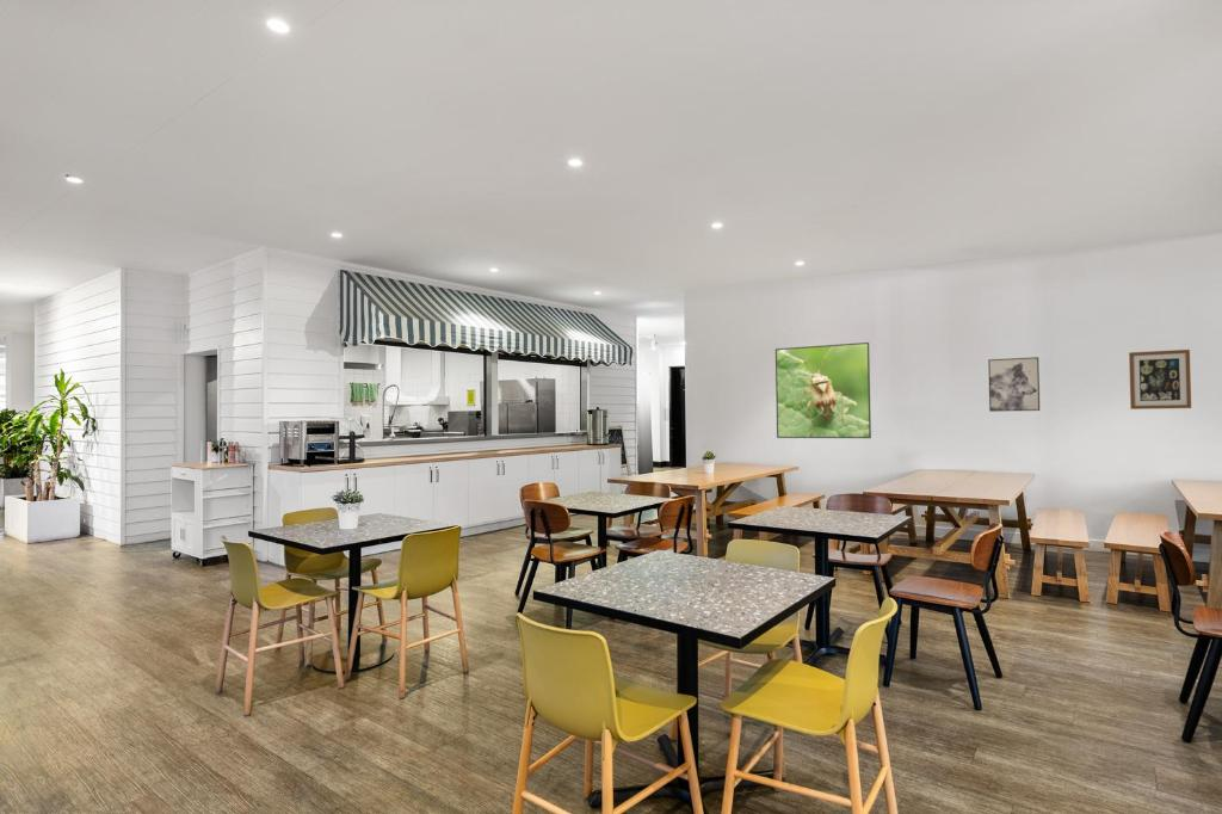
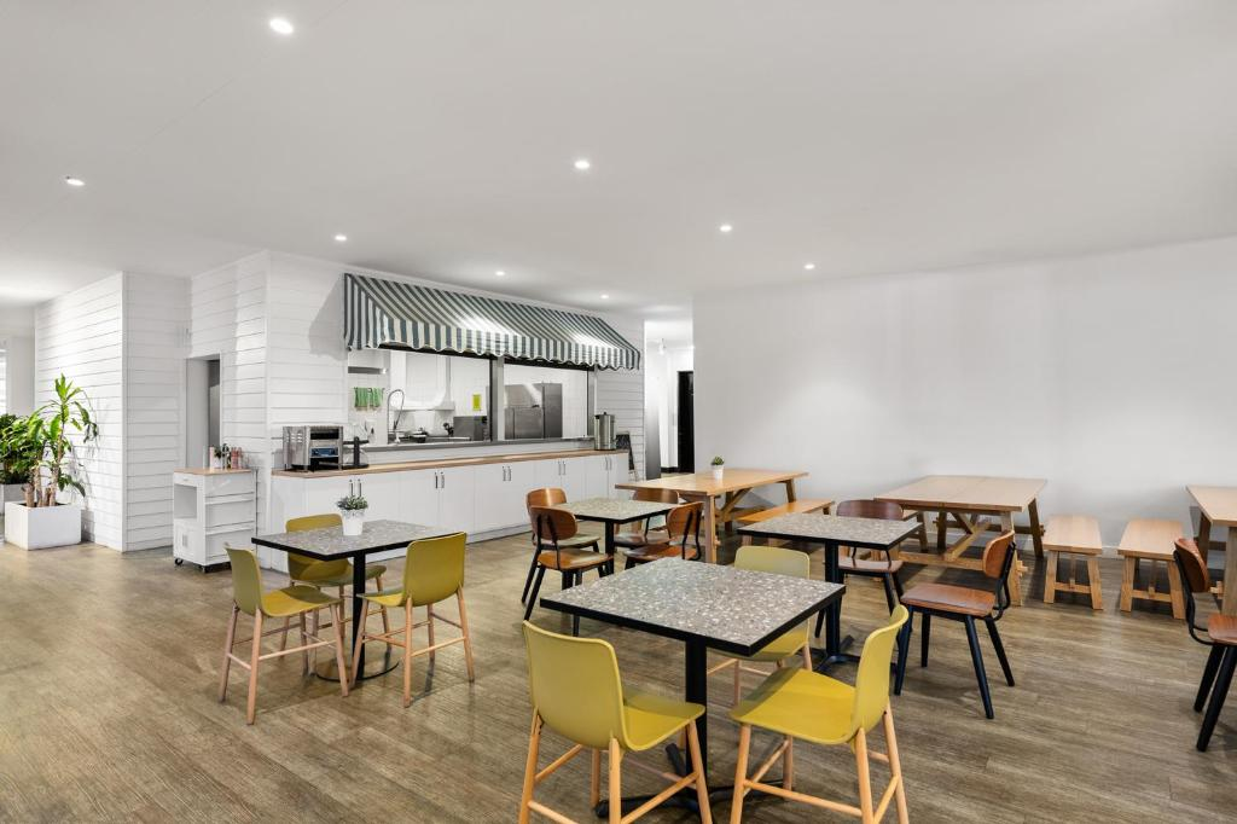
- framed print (821, 391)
- wall art (1013, 384)
- wall art (1159, 380)
